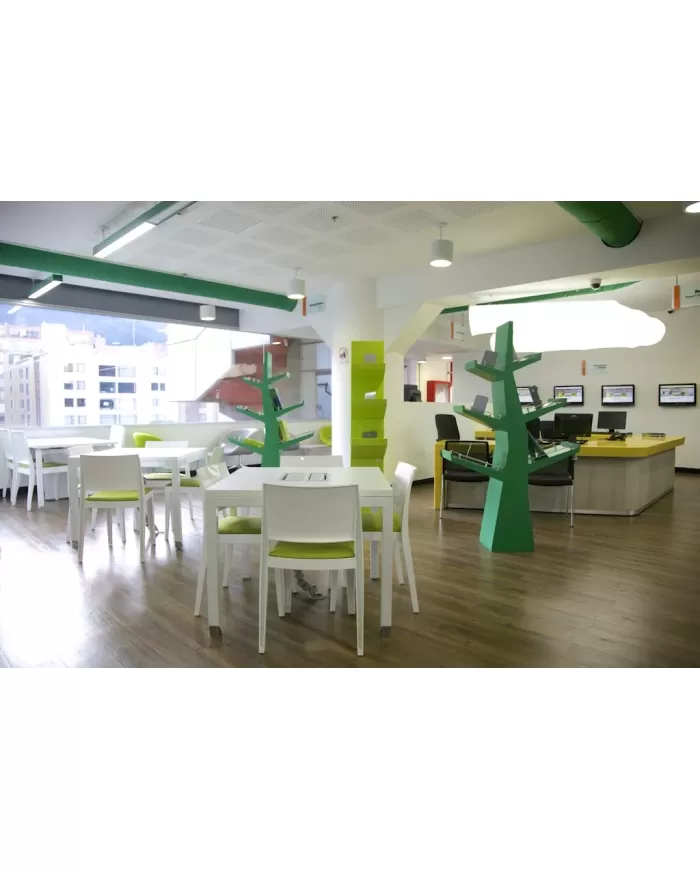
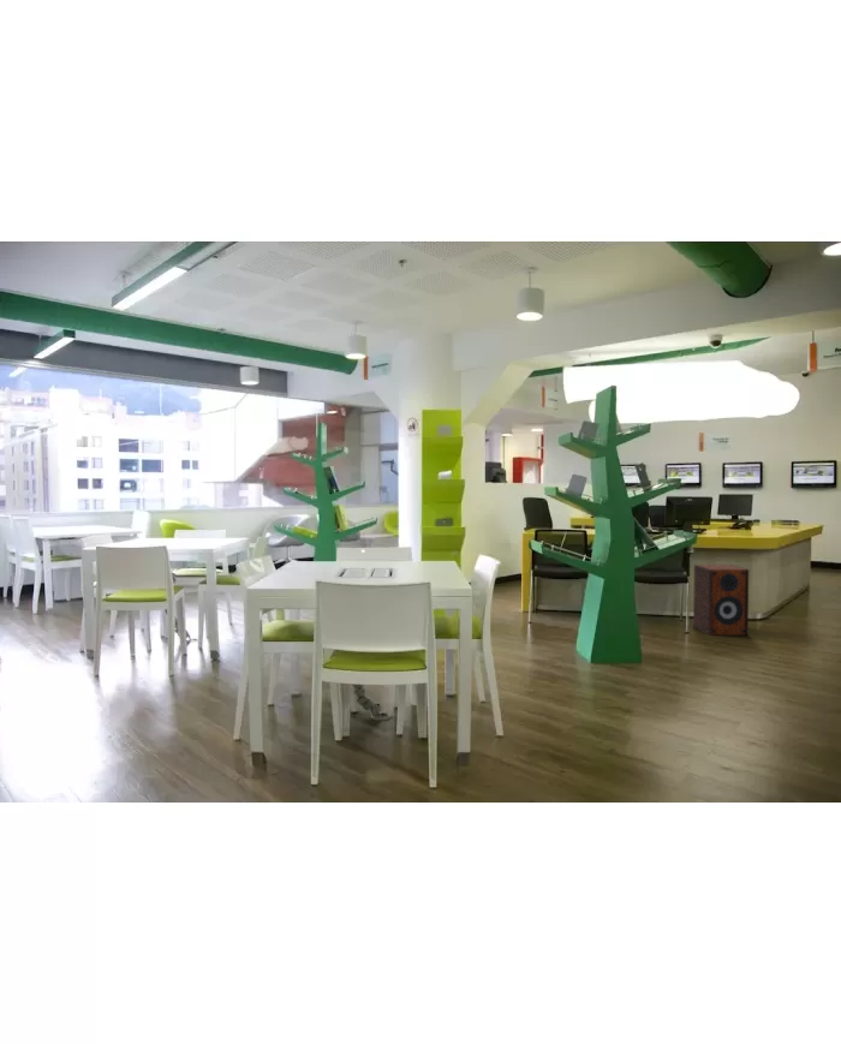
+ speaker (720, 598)
